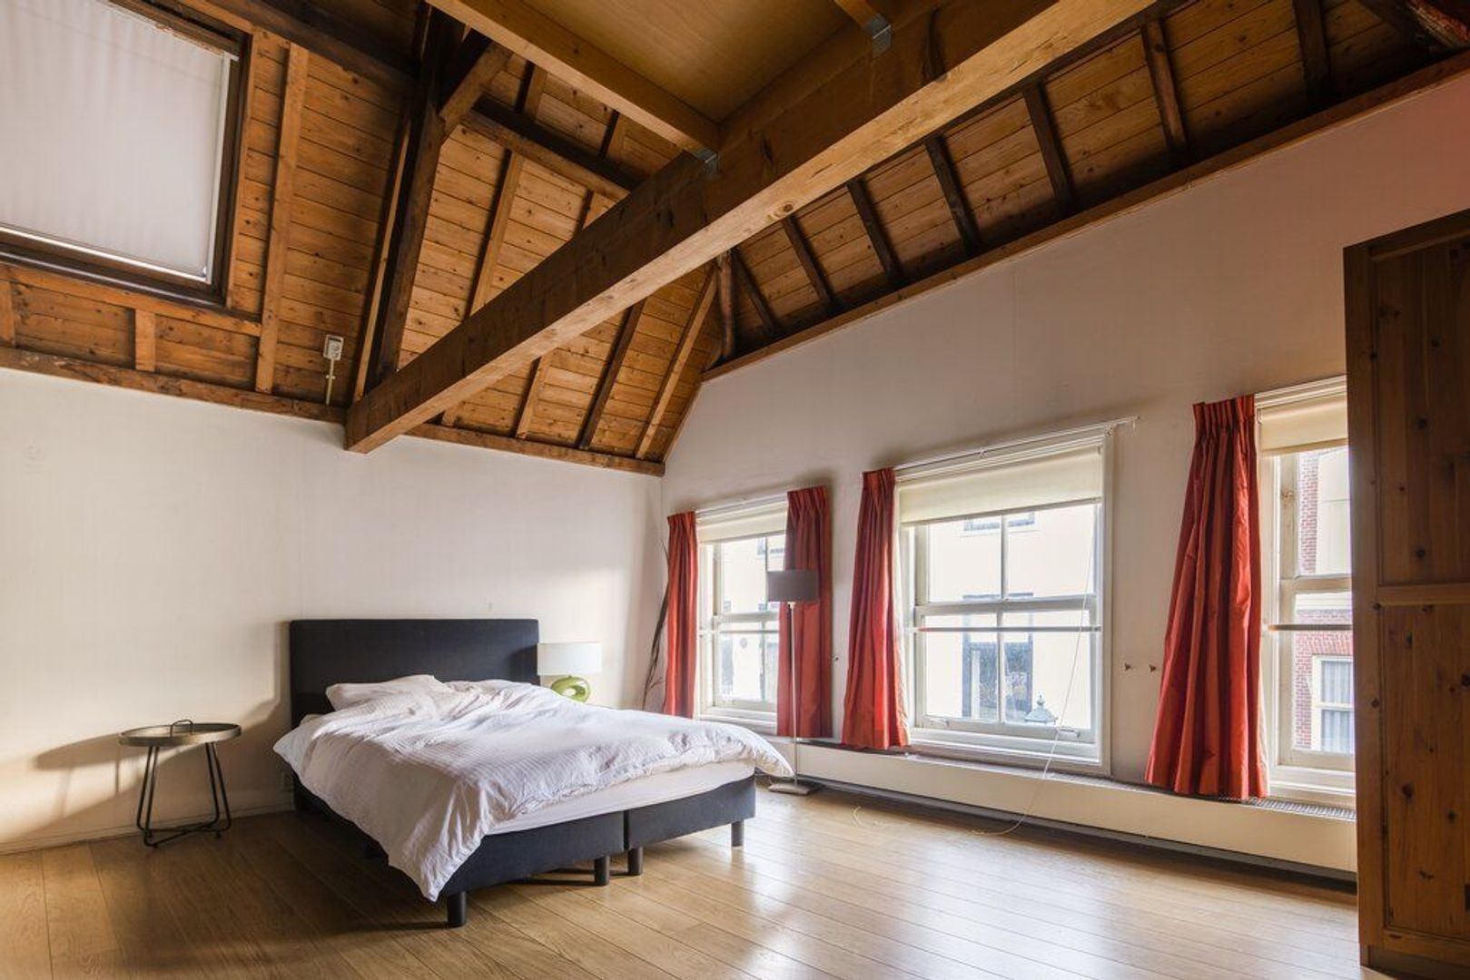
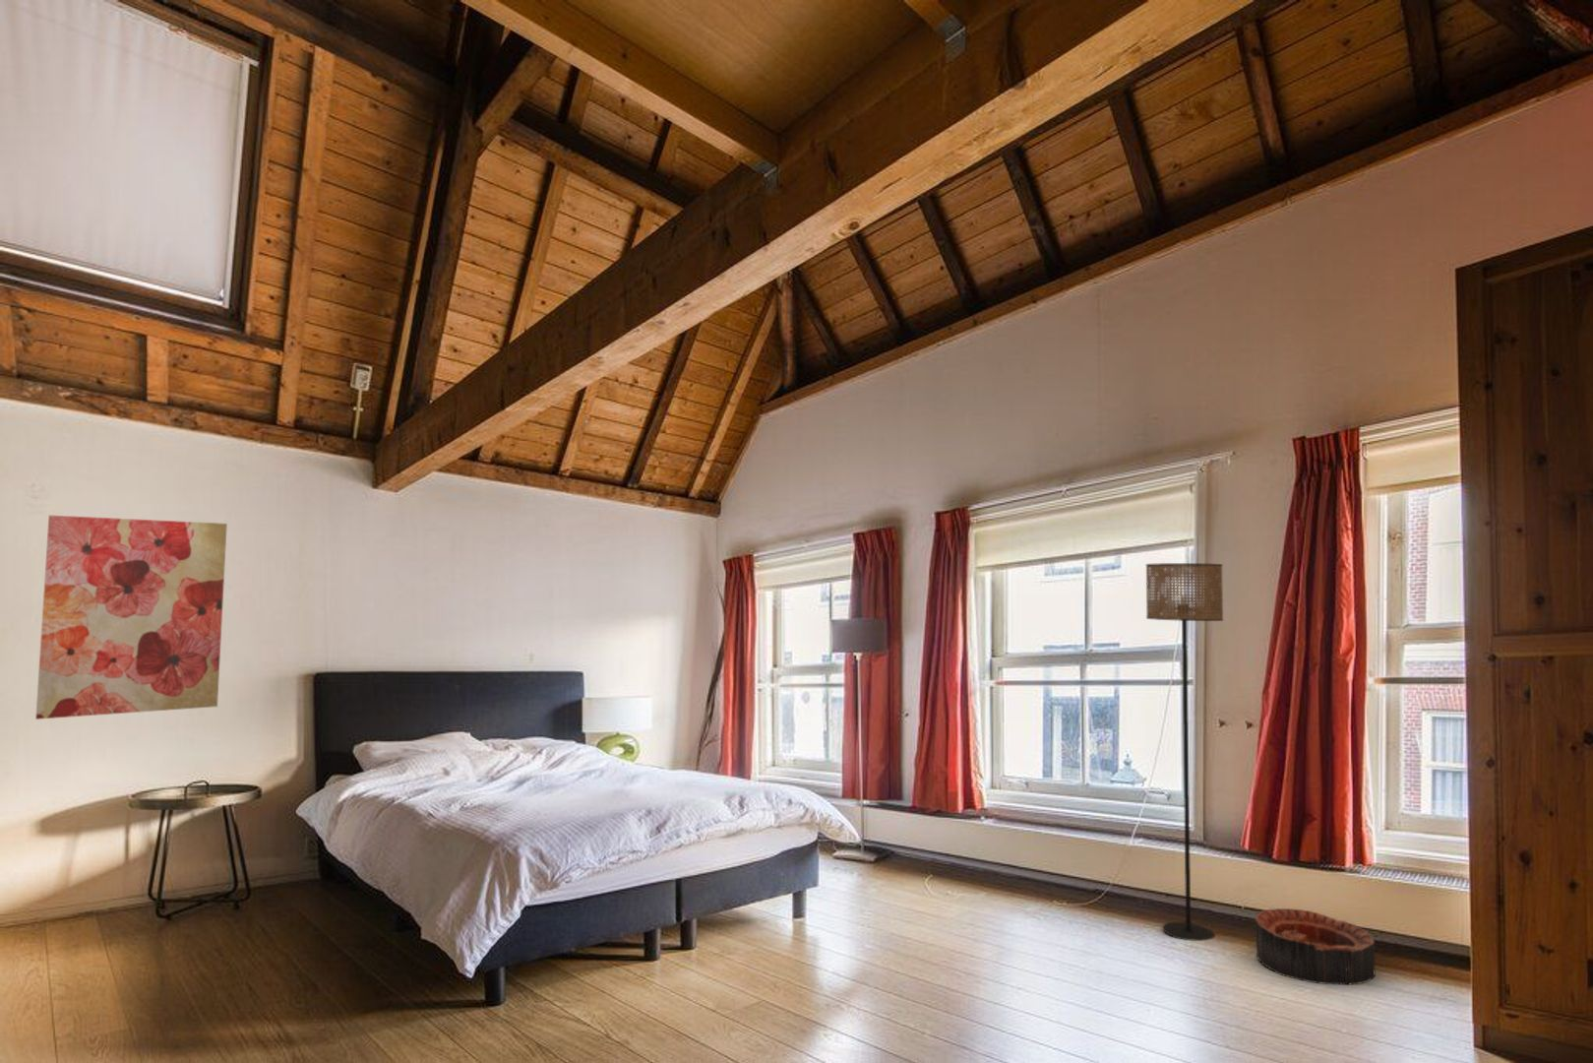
+ floor lamp (1186, 746)
+ basket (1313, 944)
+ wall art (136, 616)
